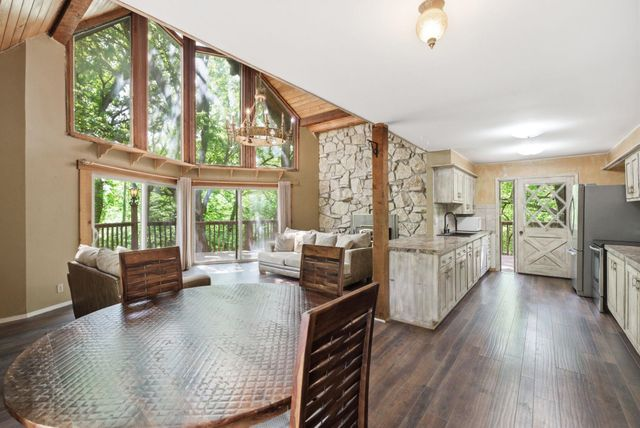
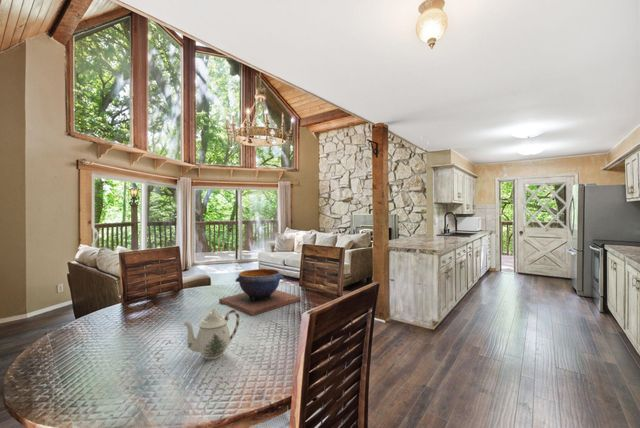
+ decorative bowl (260, 286)
+ teapot (212, 331)
